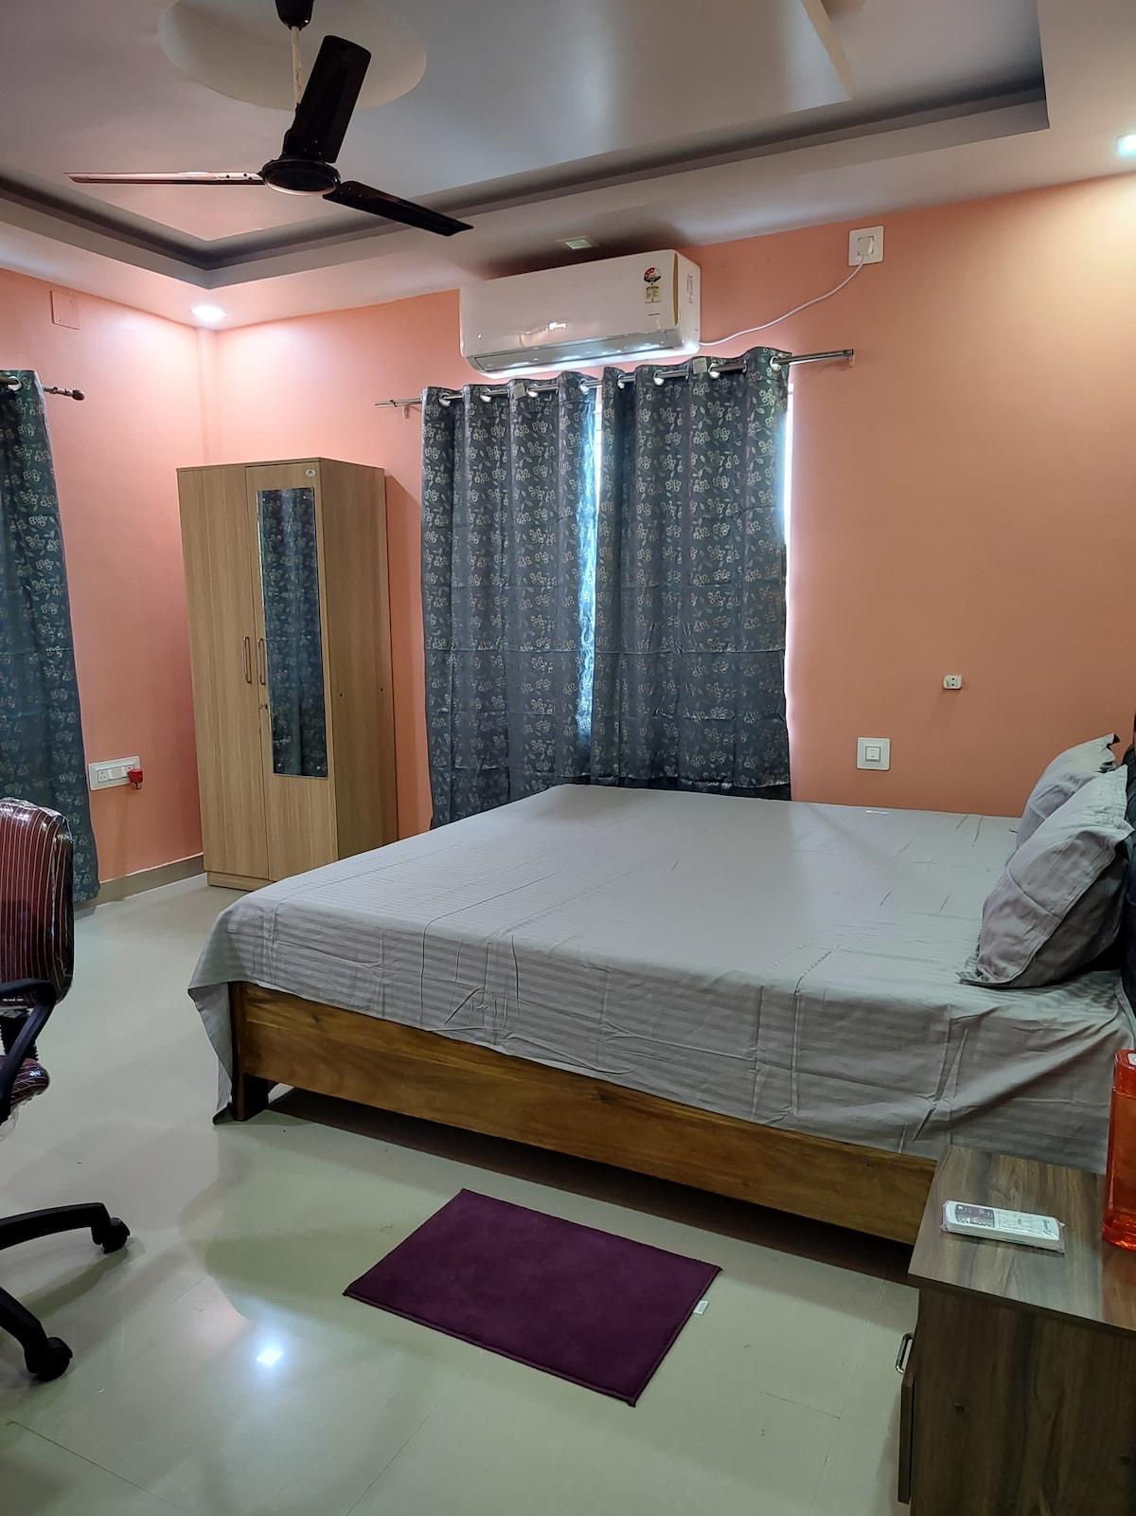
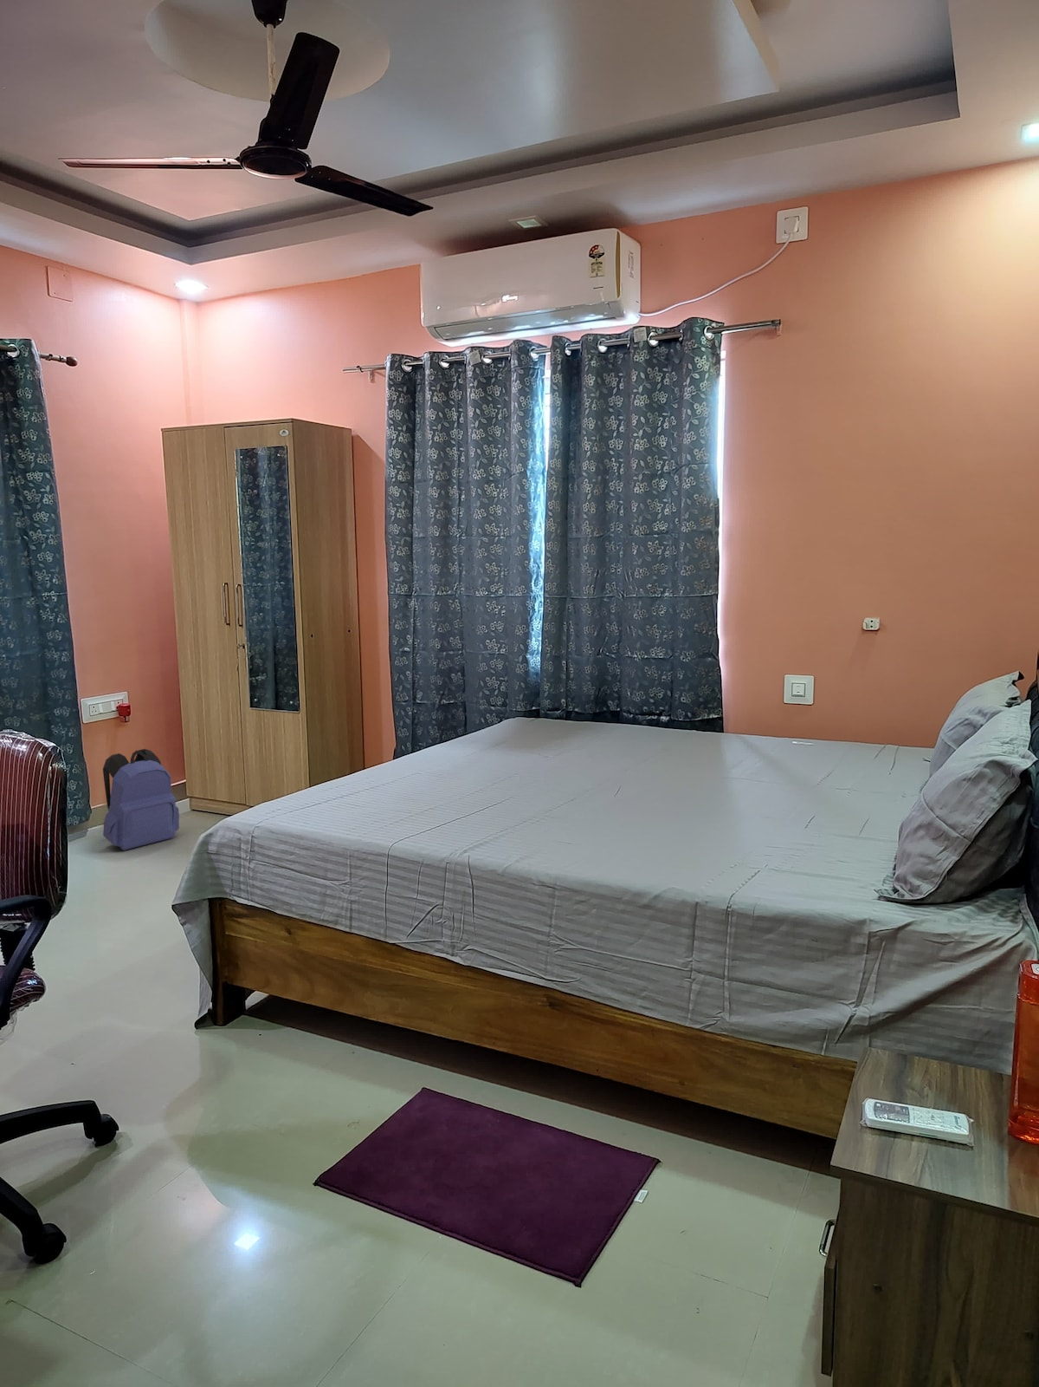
+ backpack (134, 794)
